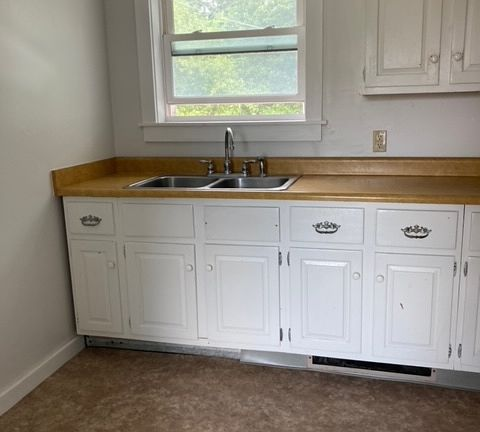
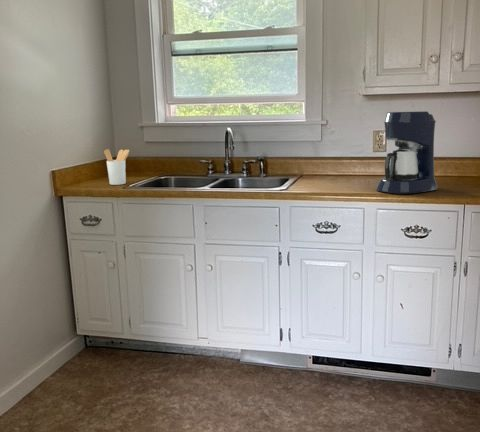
+ coffee maker (408, 151)
+ utensil holder (119, 166)
